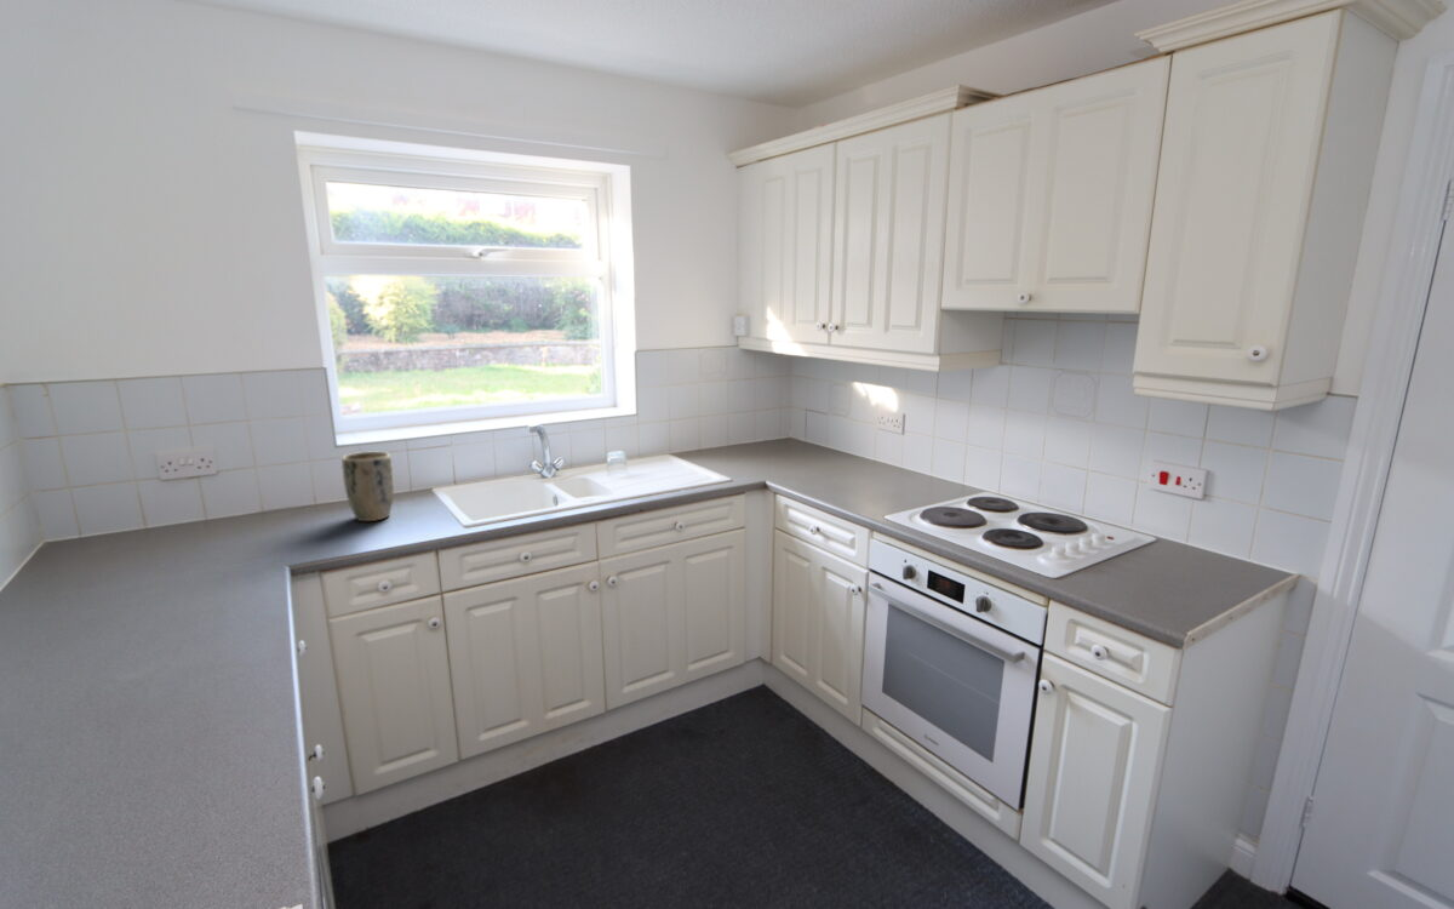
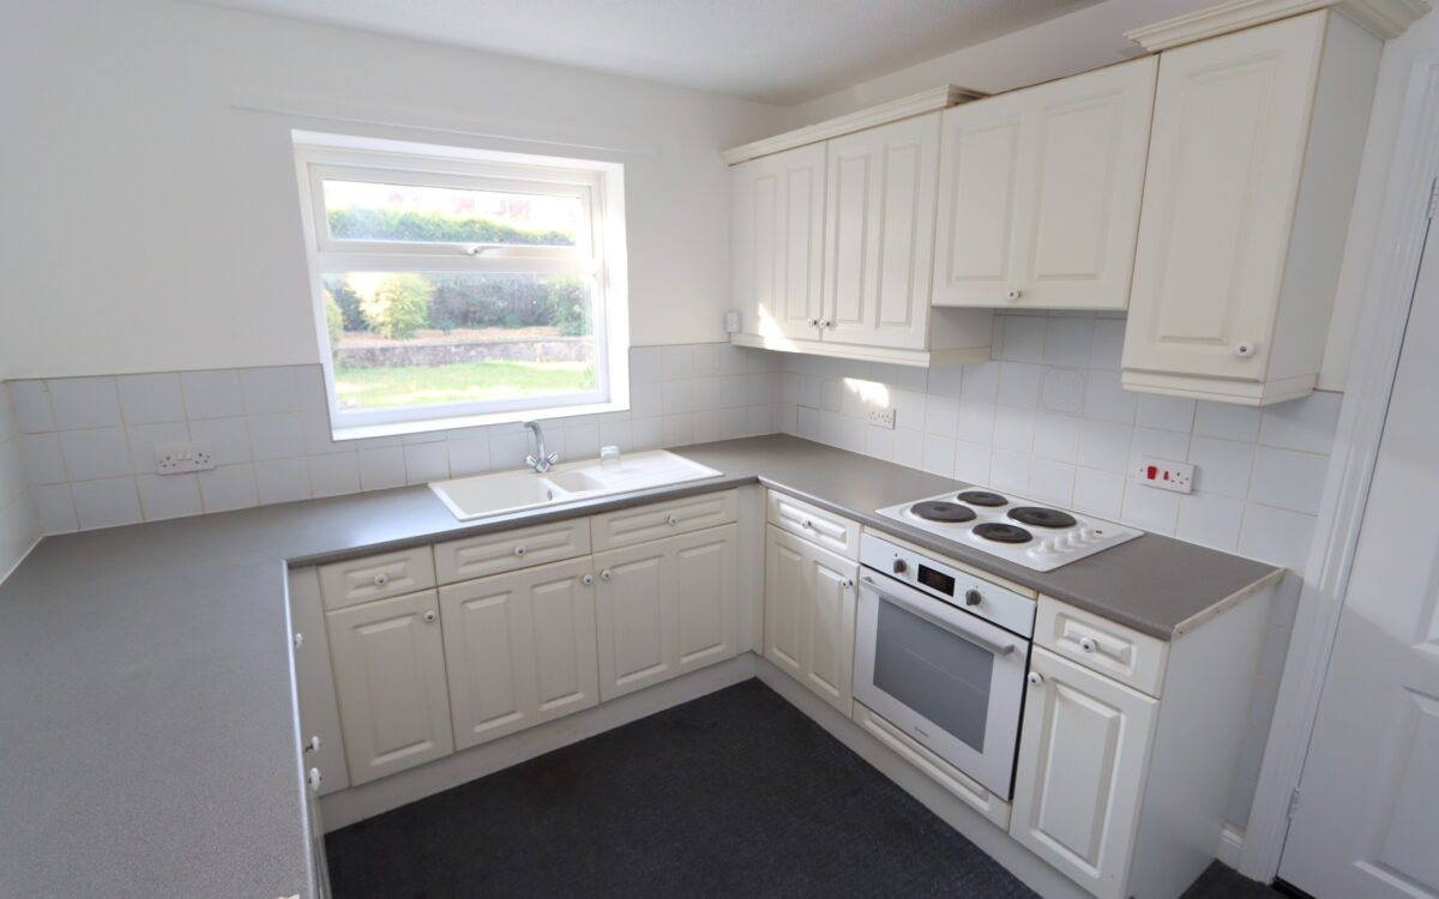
- plant pot (368, 486)
